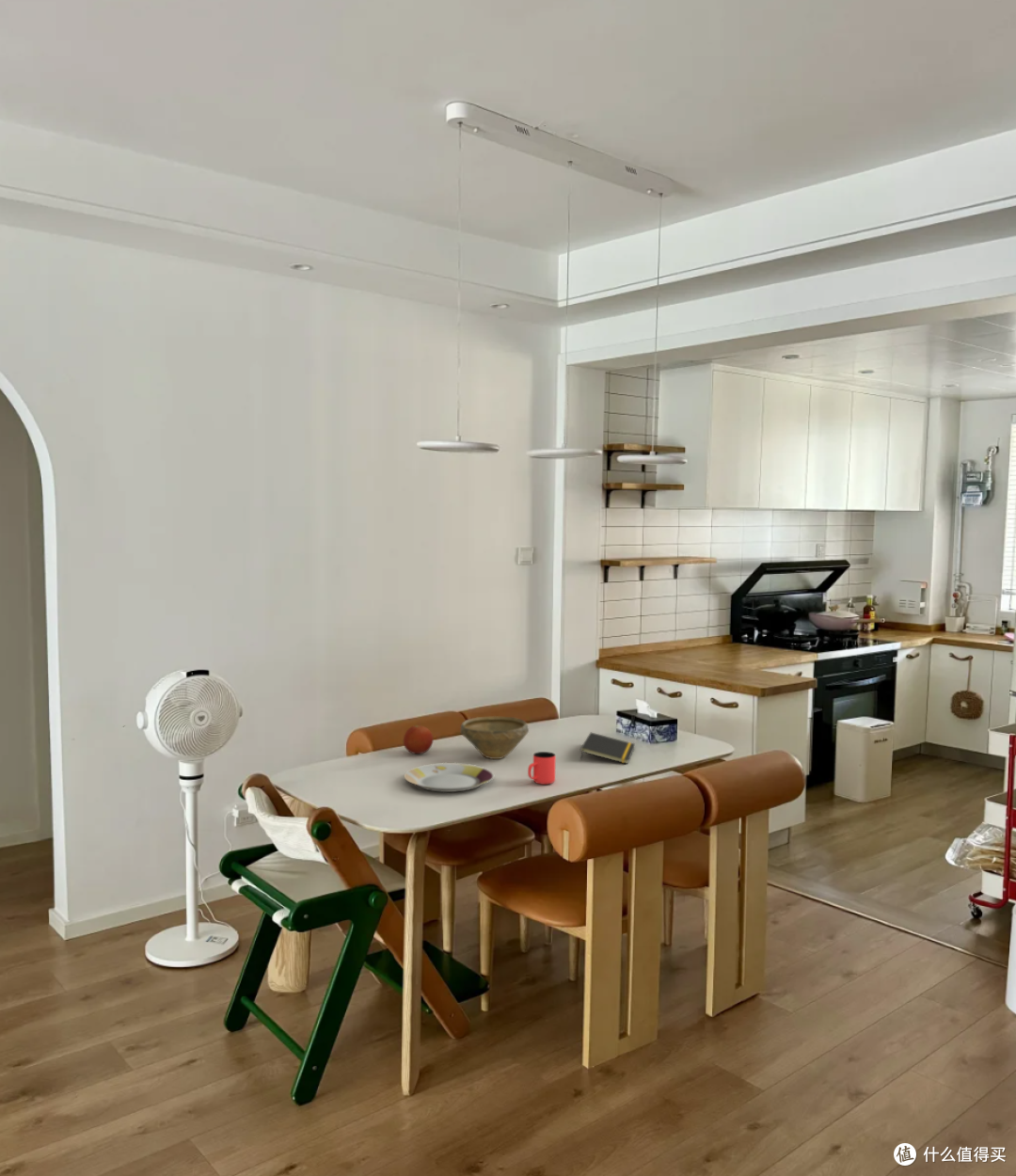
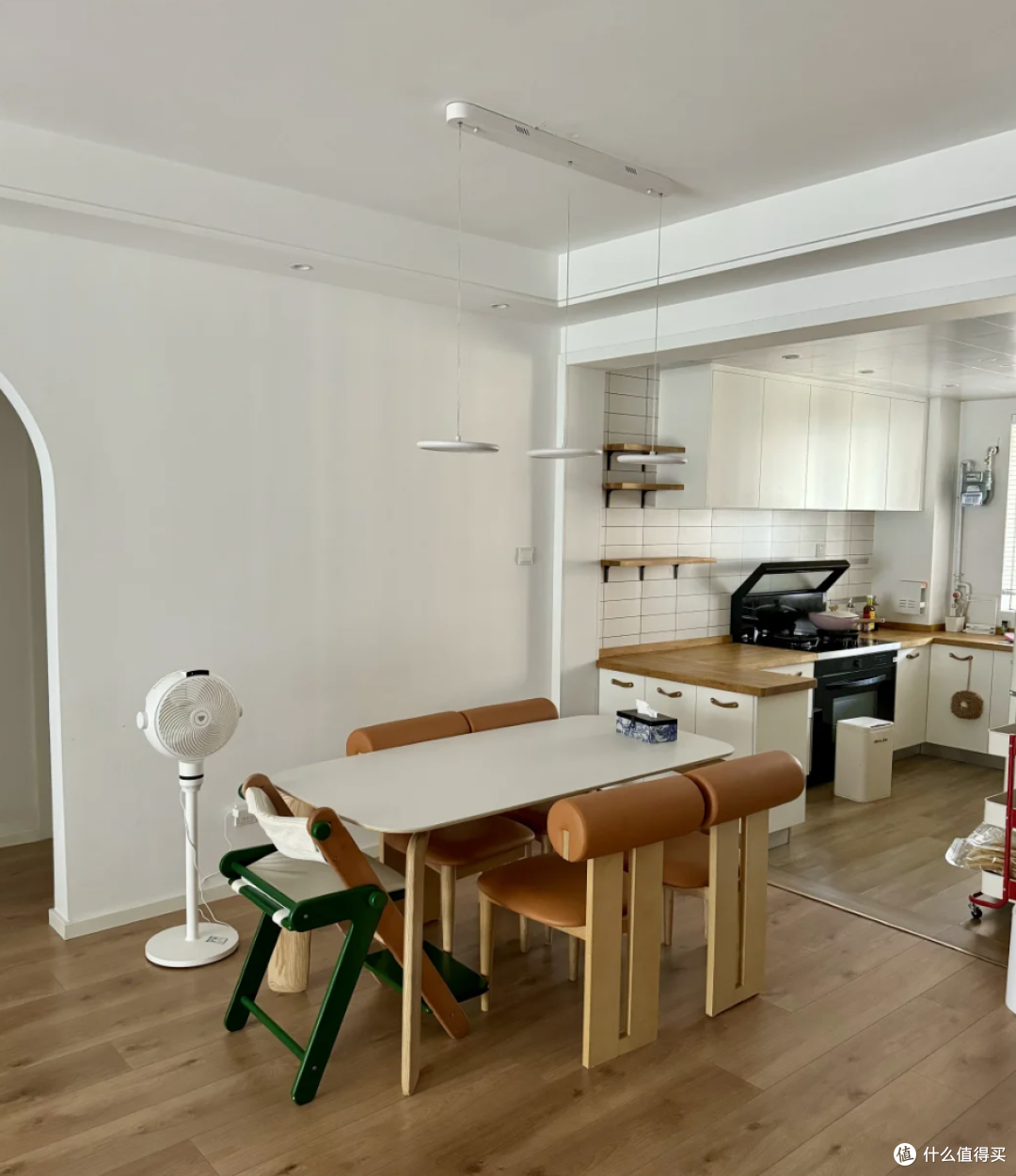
- cup (540, 769)
- plate (449, 778)
- fruit (418, 739)
- notepad (608, 747)
- bowl (494, 739)
